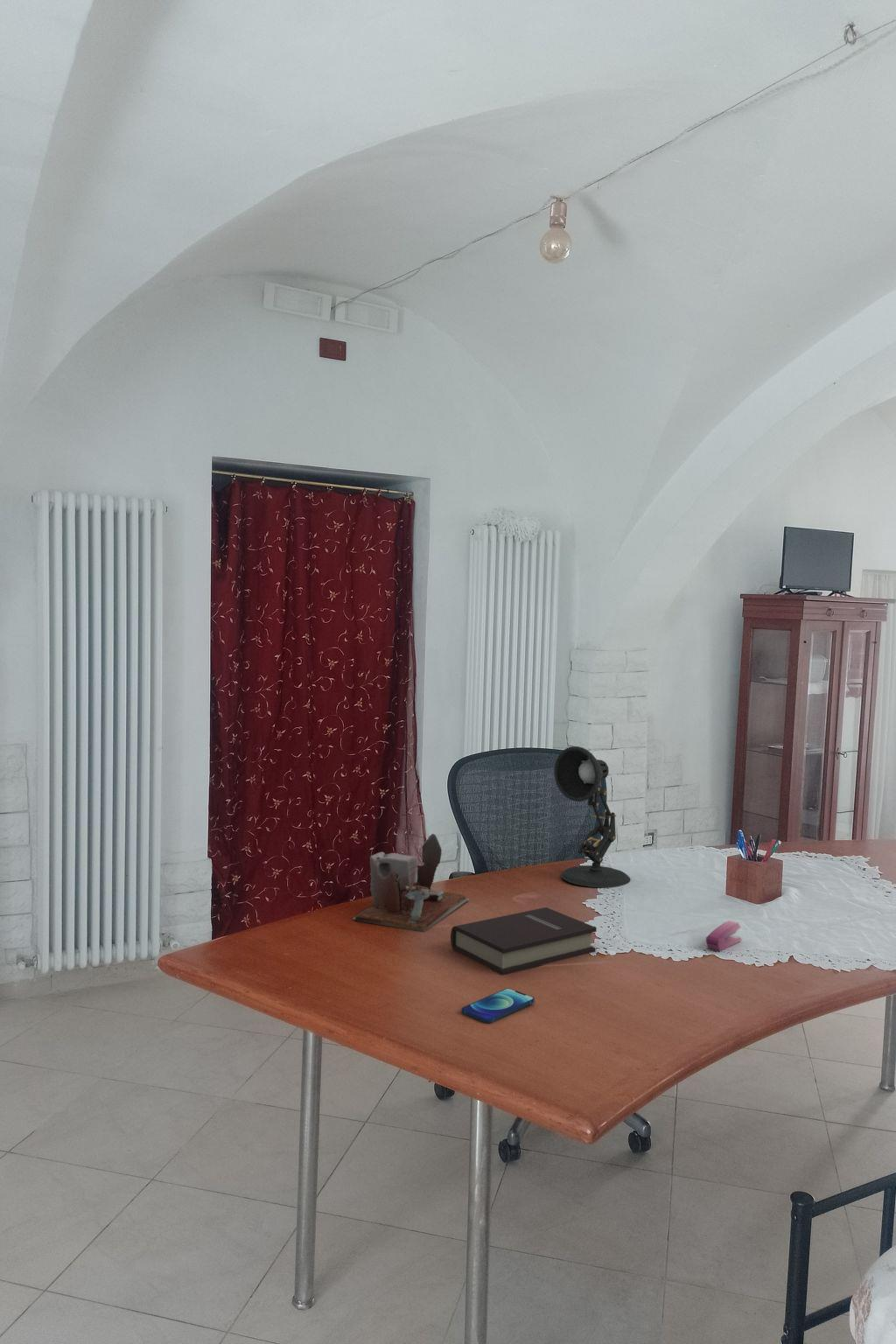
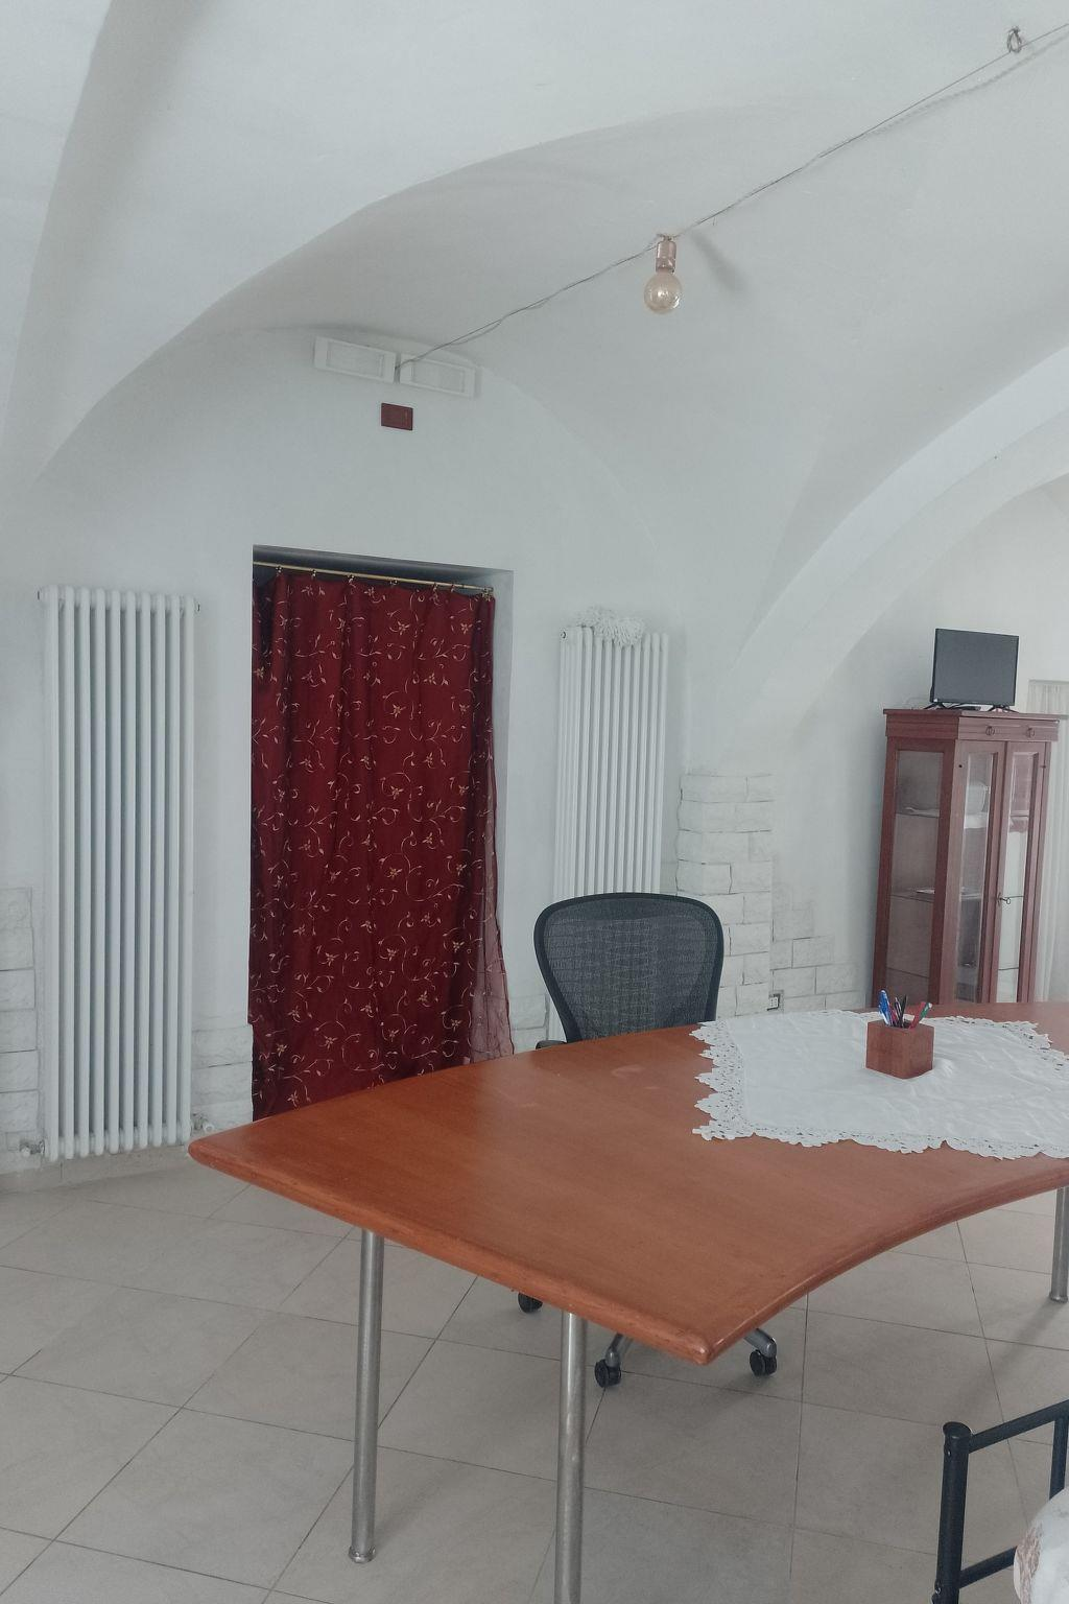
- book (523, 938)
- stapler (724, 934)
- smartphone (498, 1004)
- desk organizer (414, 872)
- desk lamp (596, 811)
